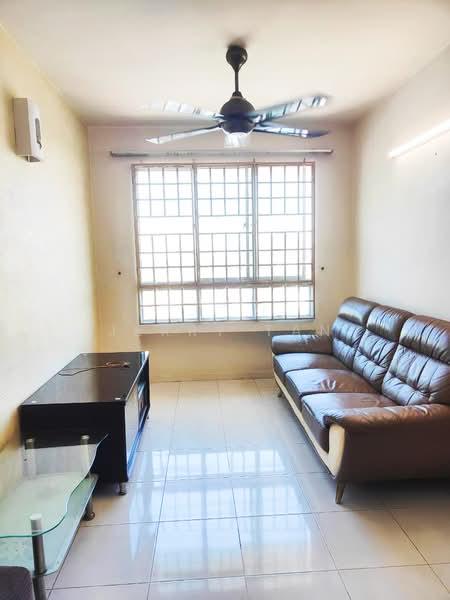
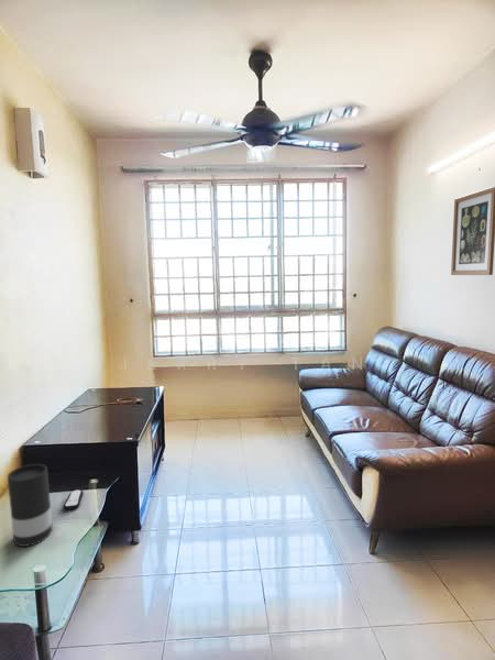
+ vase (30, 504)
+ remote control (74, 498)
+ wall art (472, 234)
